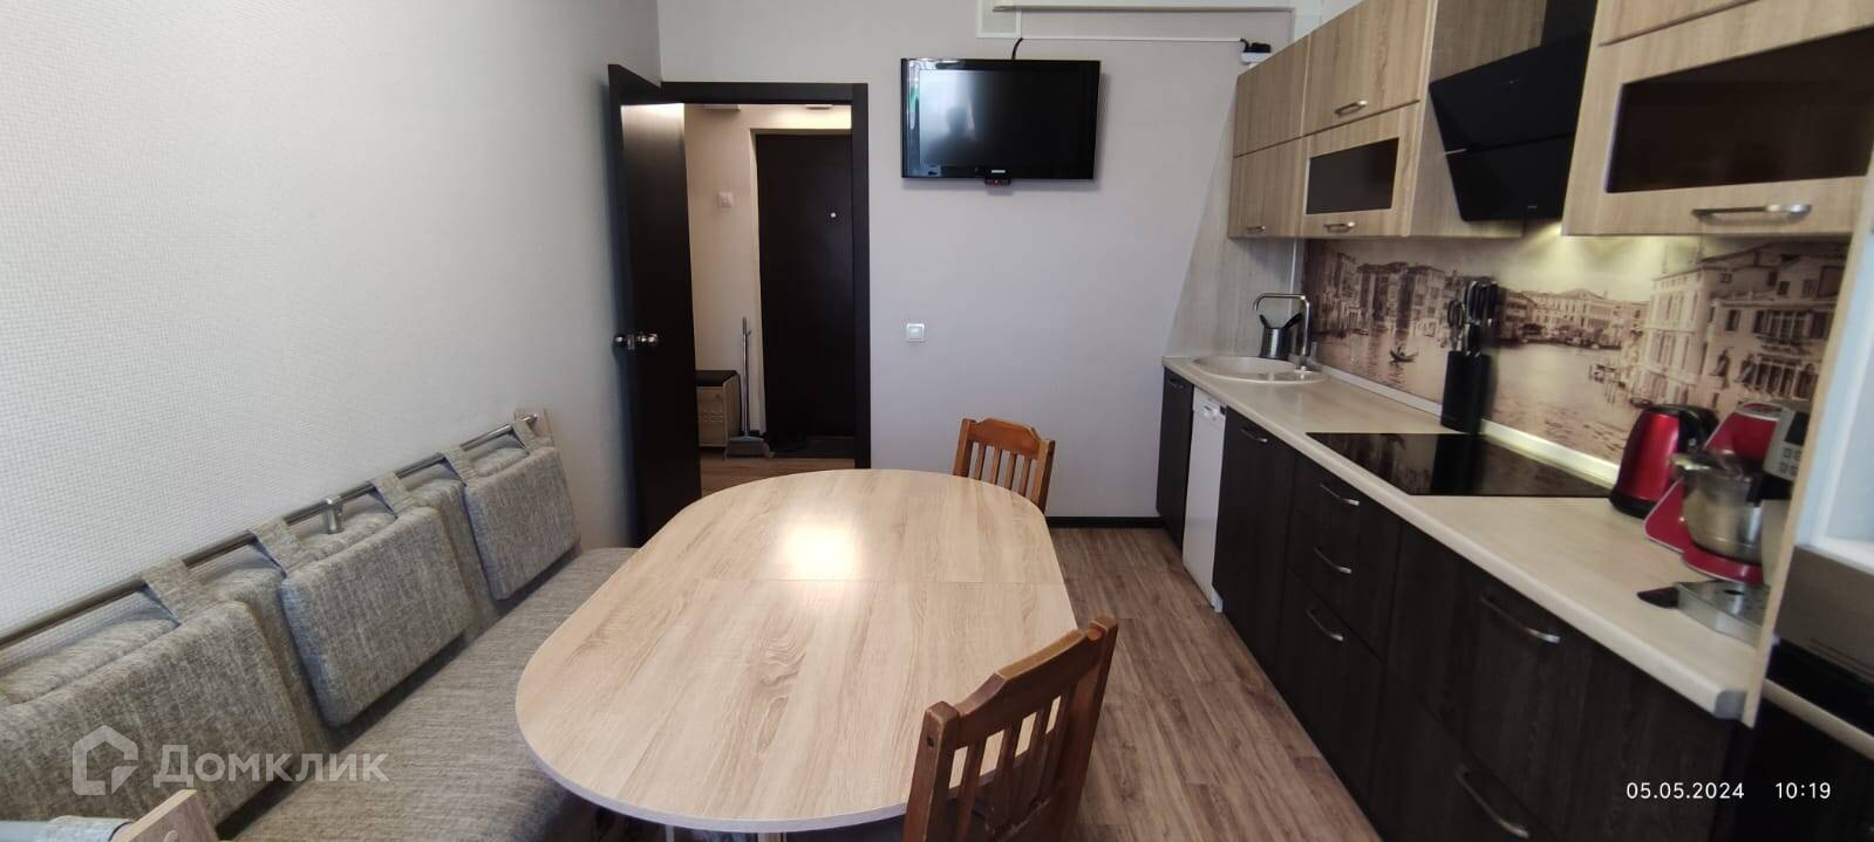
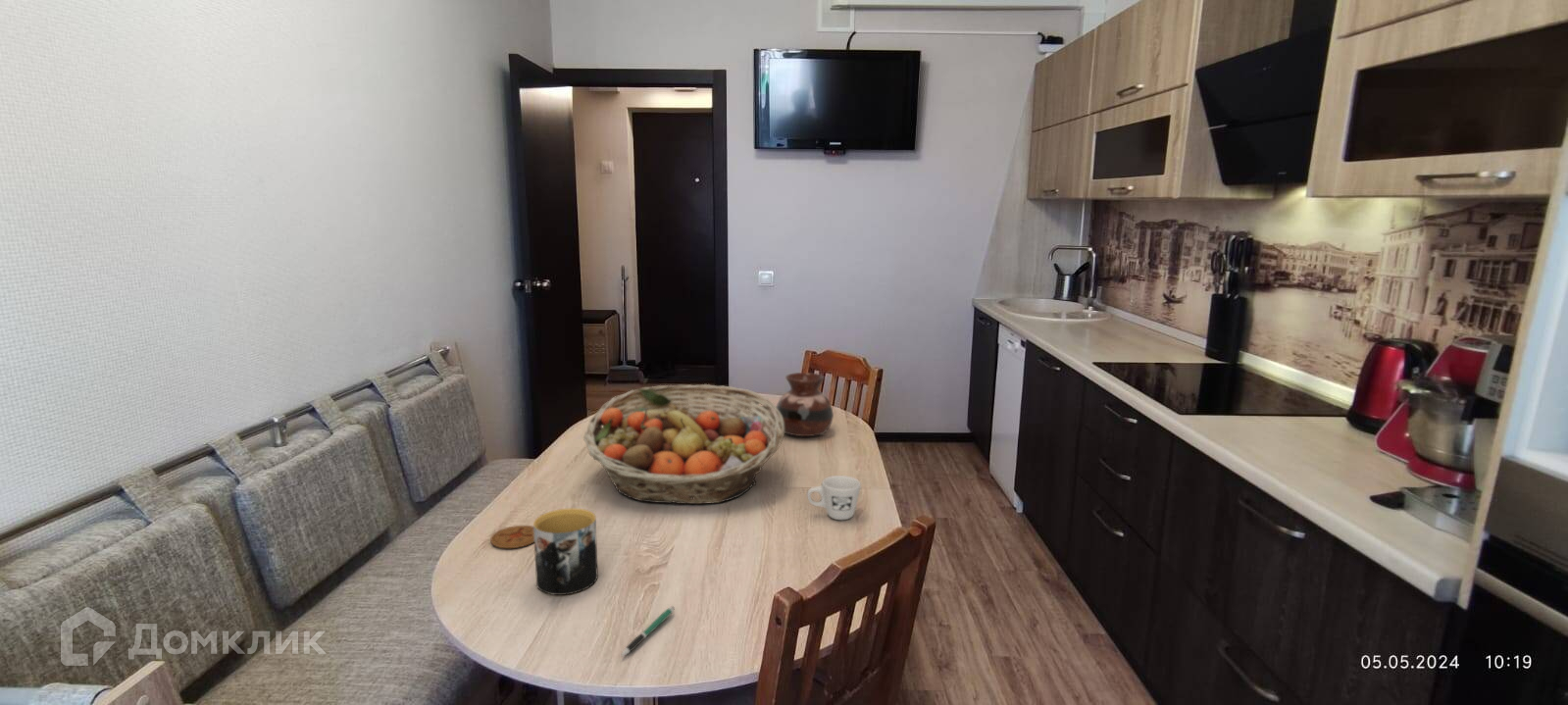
+ fruit basket (685, 441)
+ mug (834, 499)
+ mug (563, 553)
+ coaster (516, 536)
+ pen (648, 629)
+ vase (804, 404)
